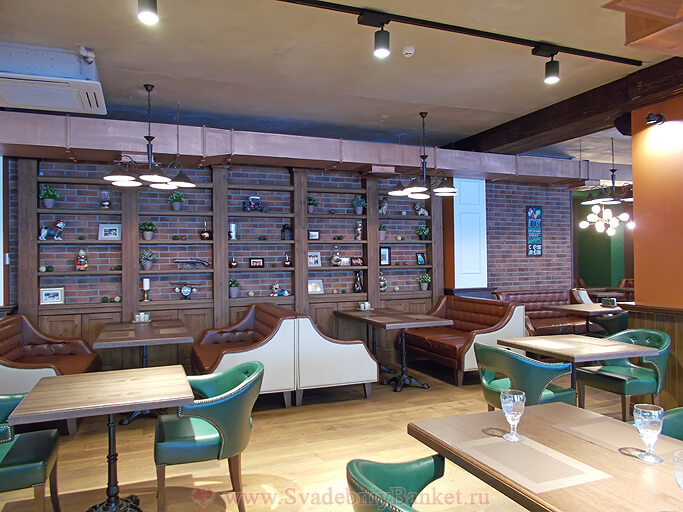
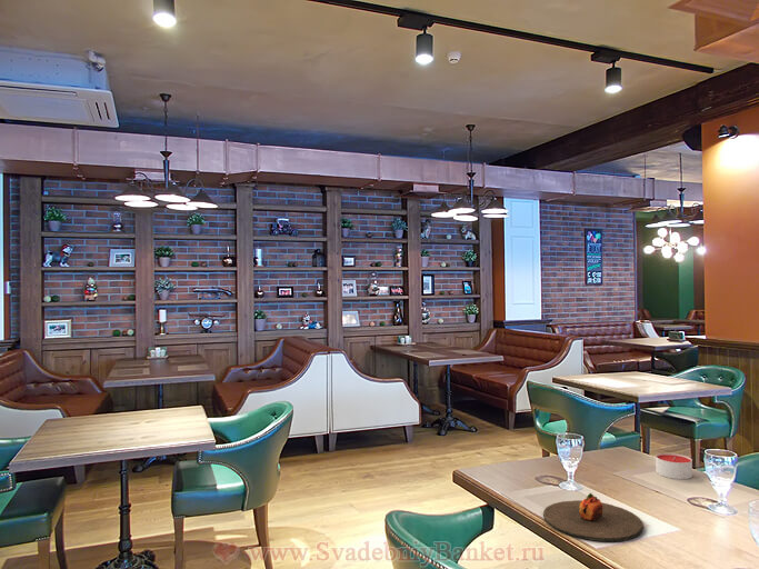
+ candle (673, 465)
+ plate (591, 507)
